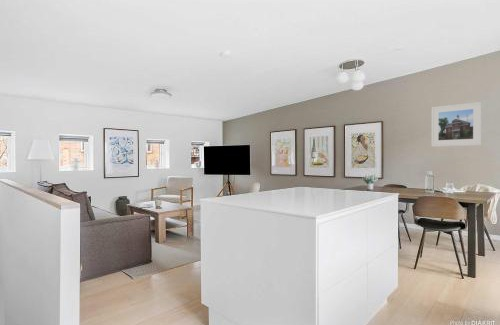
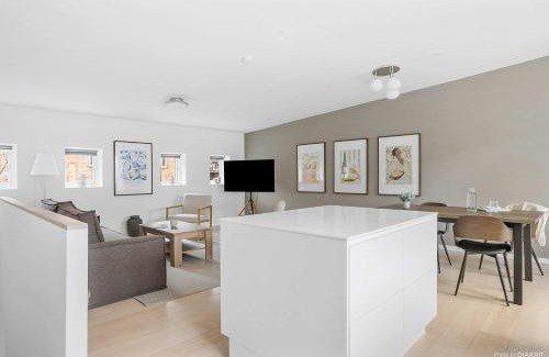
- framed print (455, 125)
